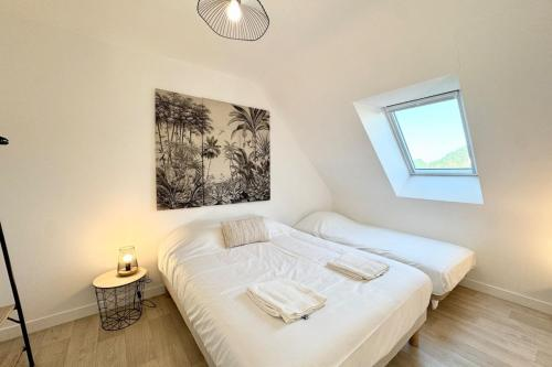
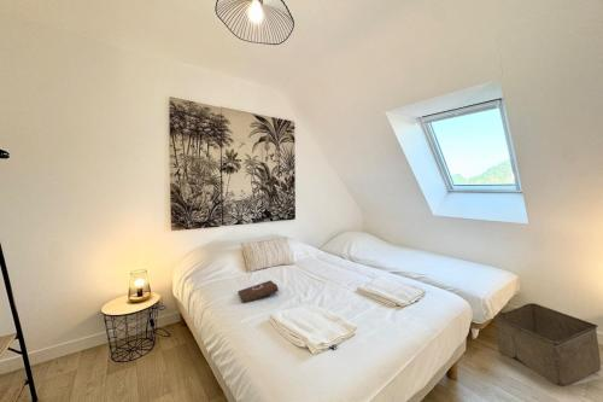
+ storage bin (543, 340)
+ book (257, 290)
